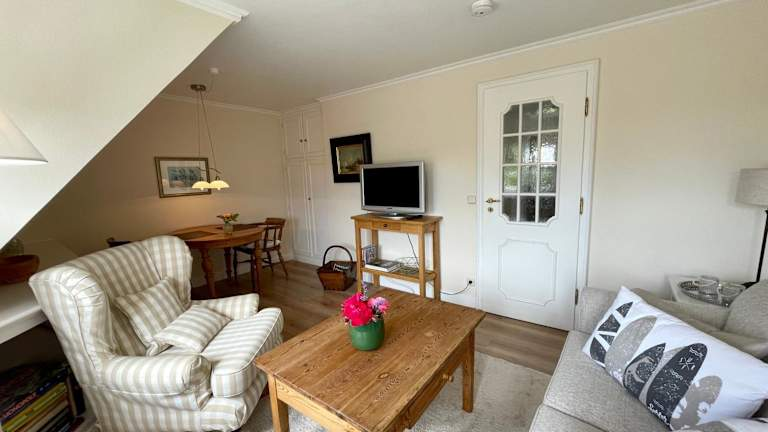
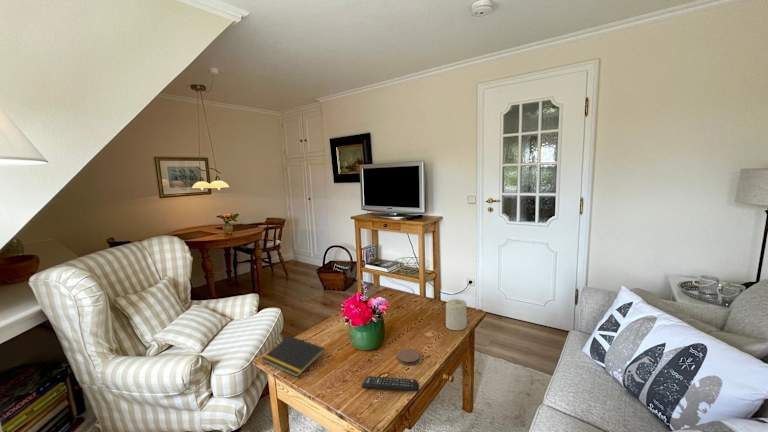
+ candle (456, 312)
+ coaster (408, 356)
+ remote control (390, 384)
+ notepad (293, 354)
